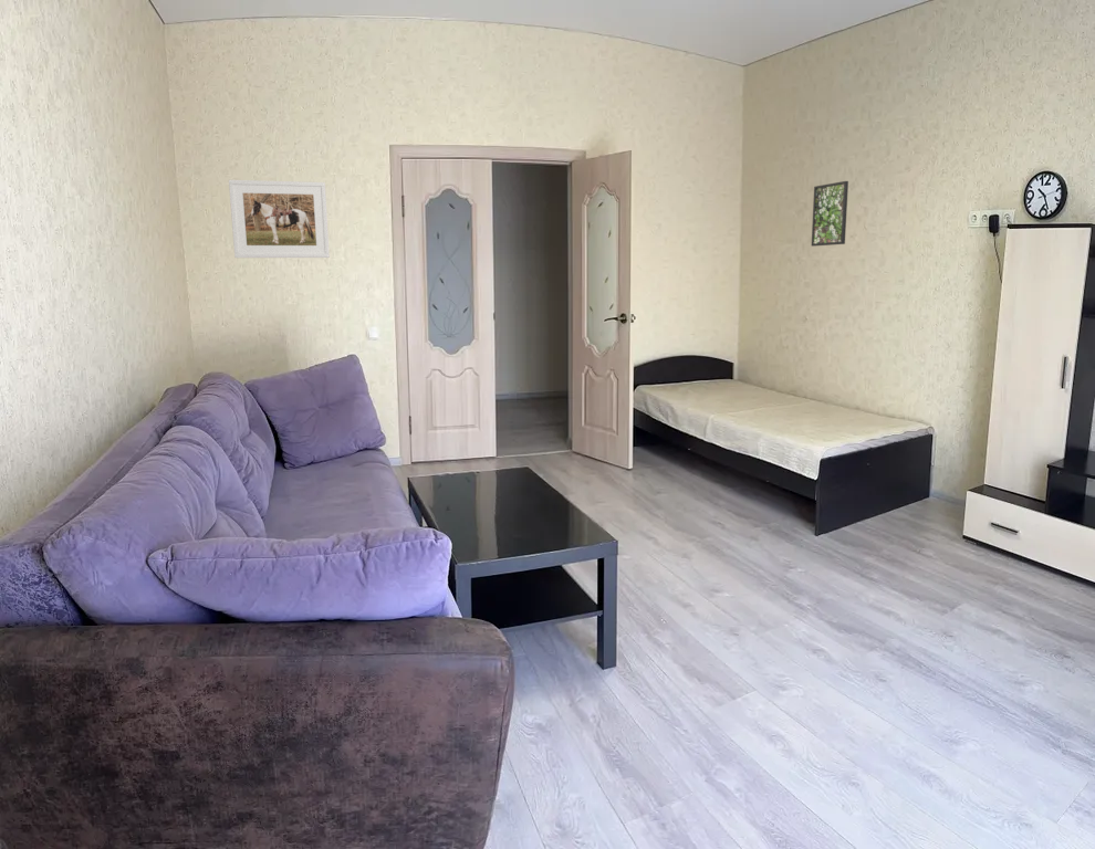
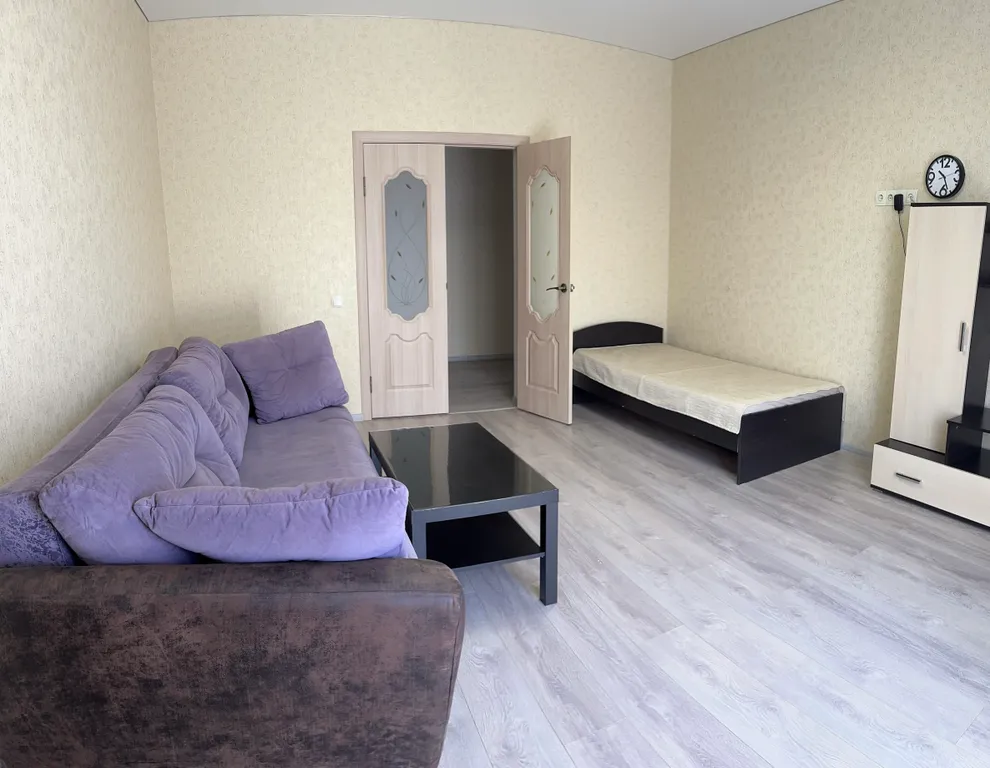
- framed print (280, 219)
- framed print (828, 214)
